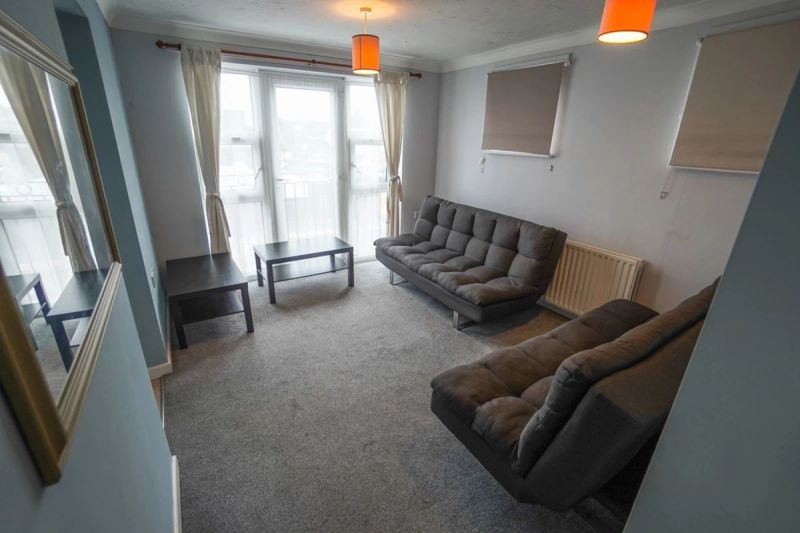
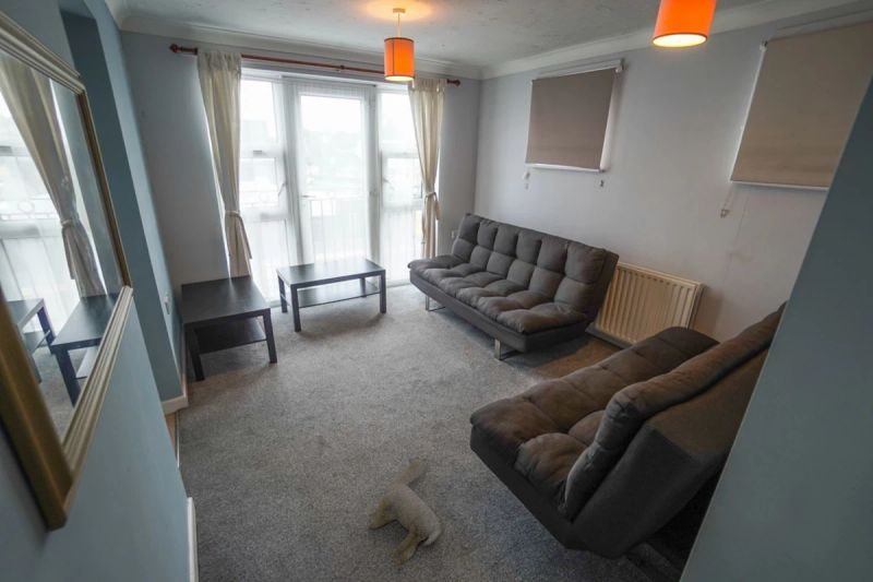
+ plush toy (409, 503)
